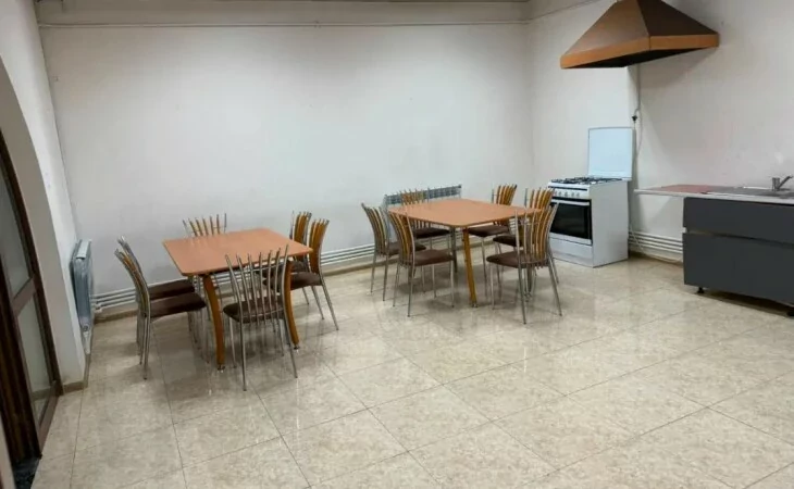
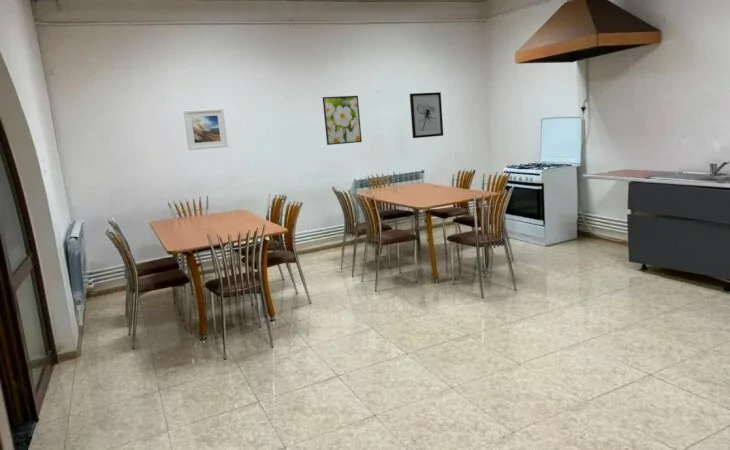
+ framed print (206, 129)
+ wall art (426, 115)
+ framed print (342, 120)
